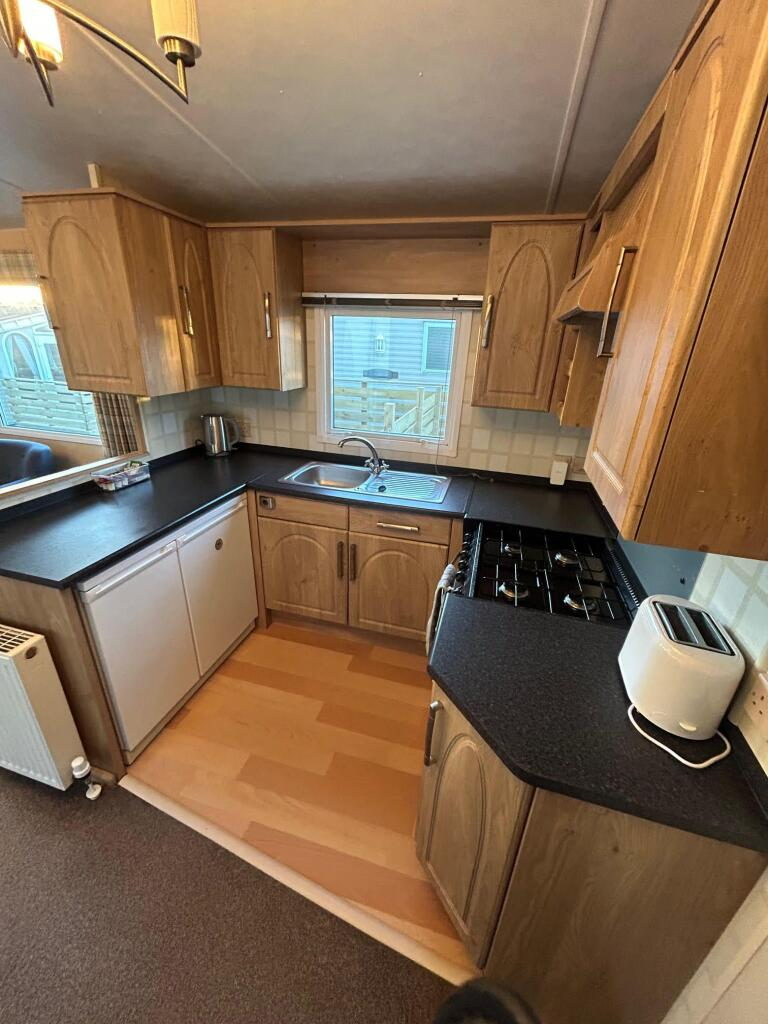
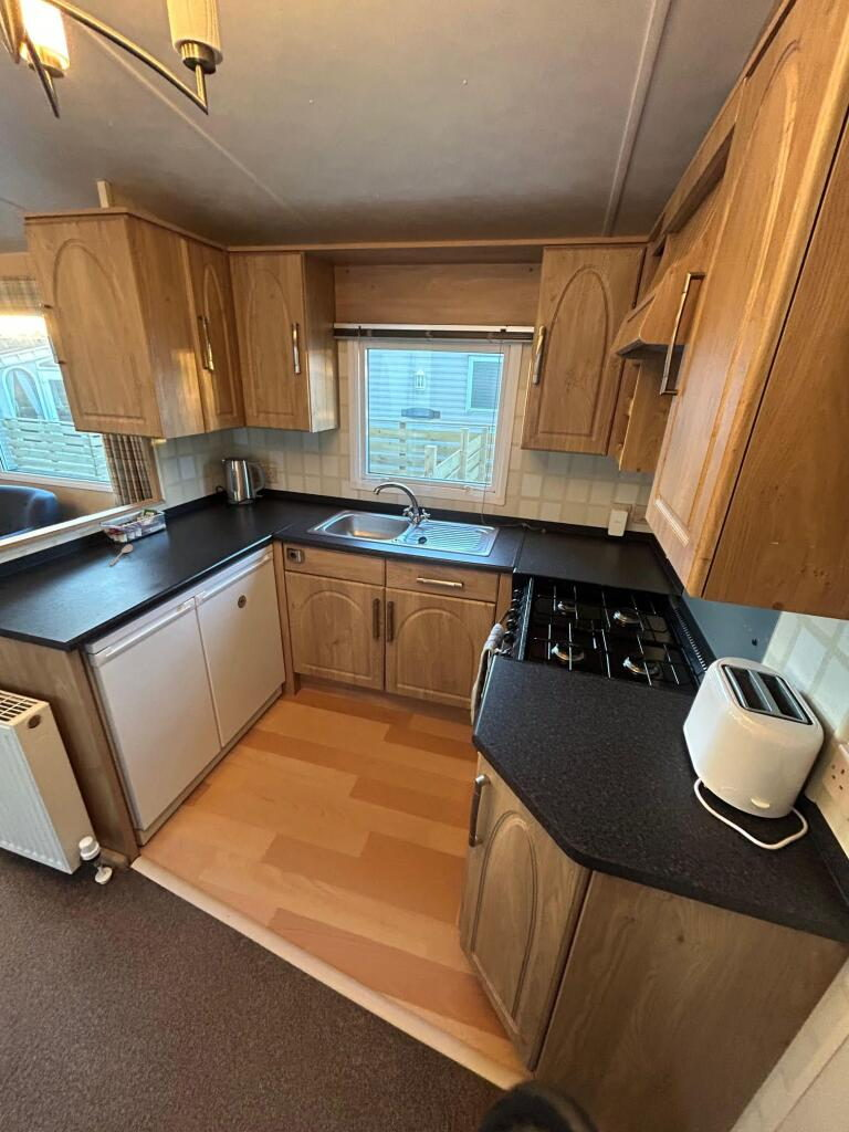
+ spoon (119, 554)
